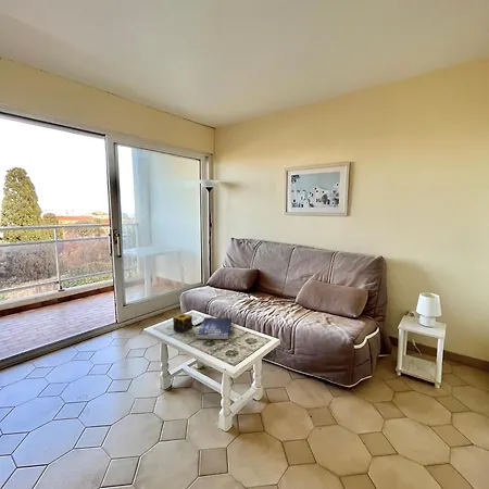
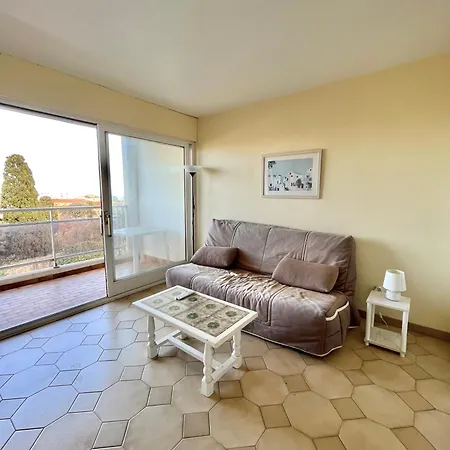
- book (215, 327)
- candle (183, 323)
